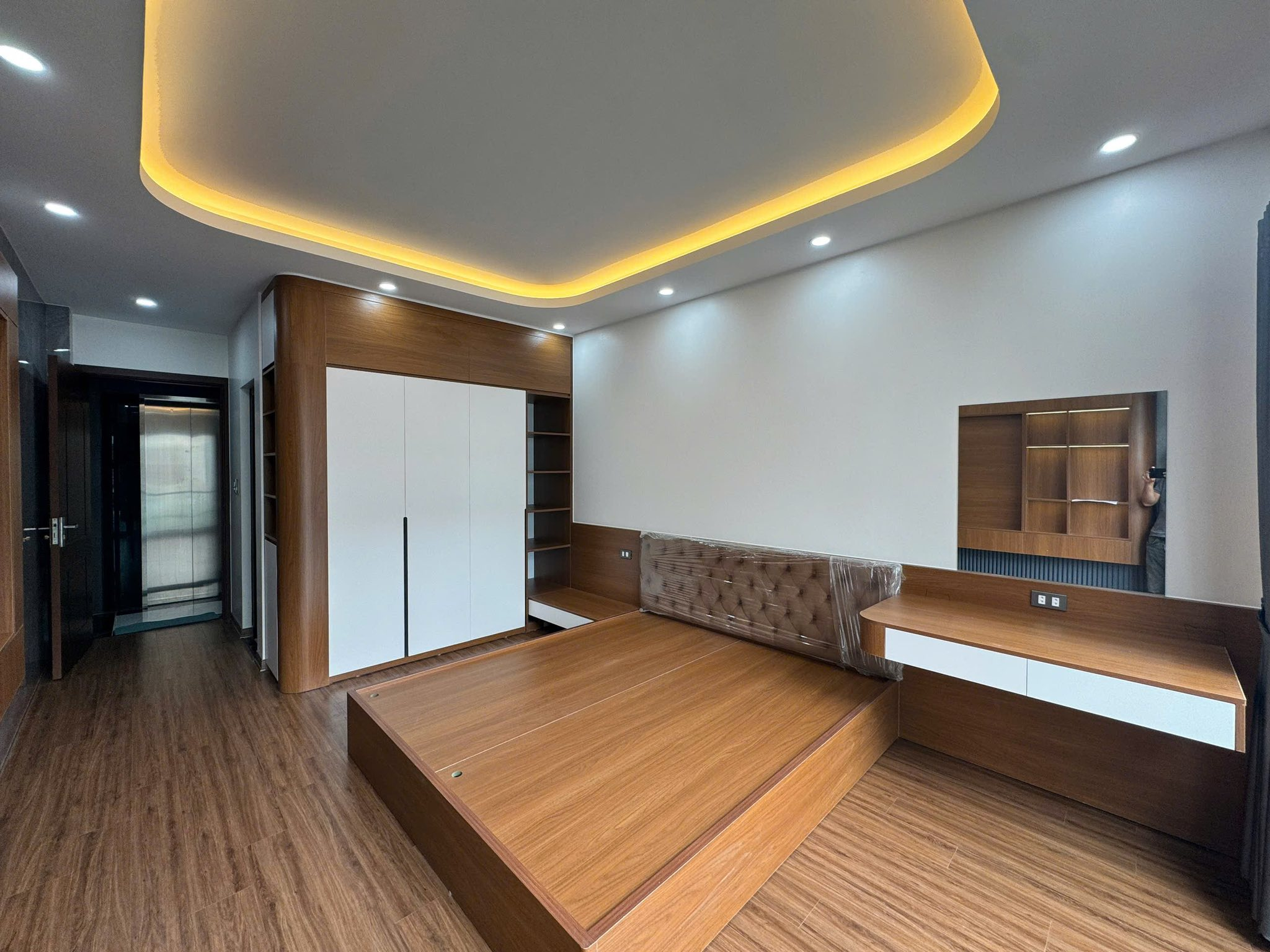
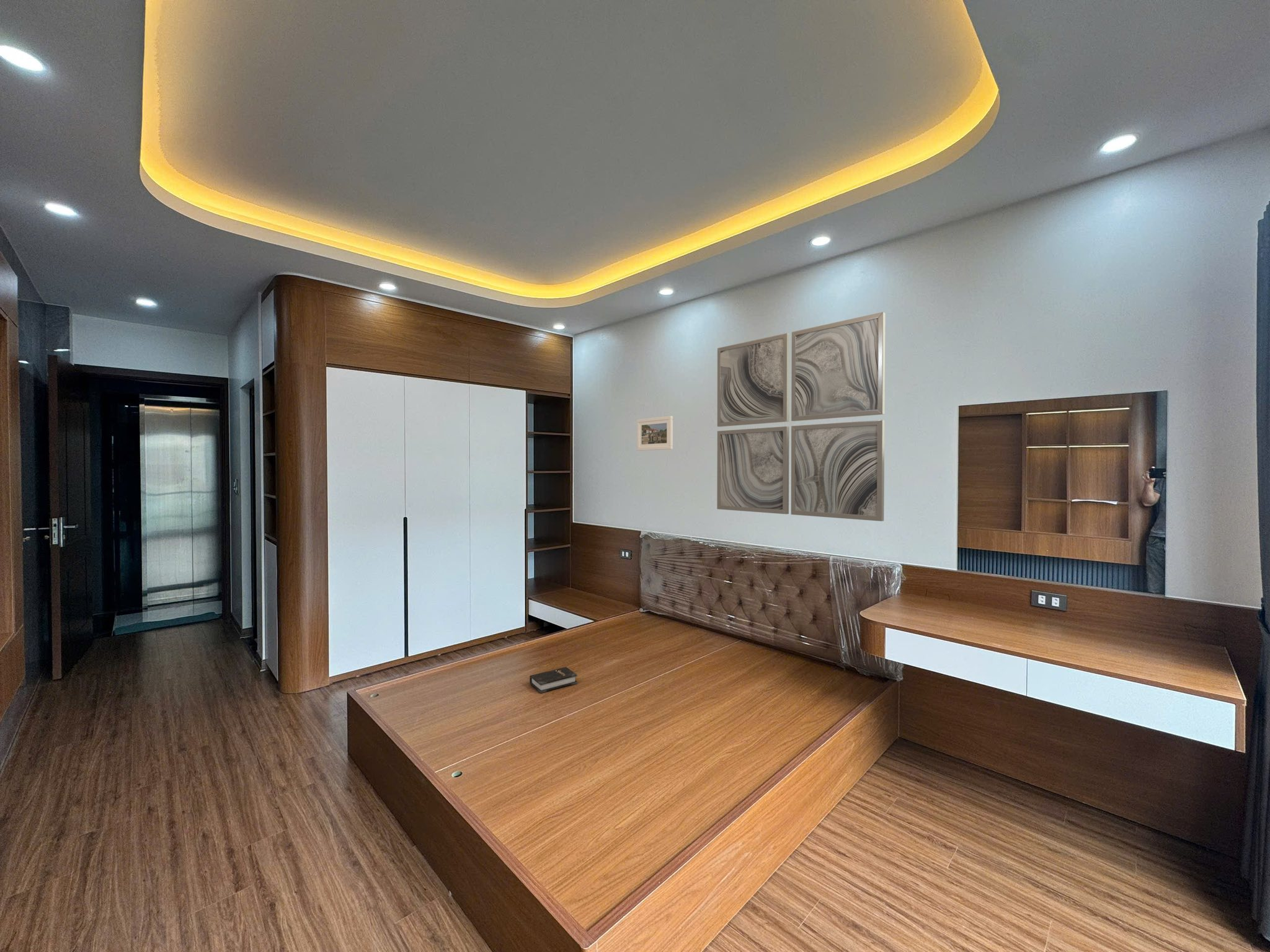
+ hardback book (553, 679)
+ wall art (791, 426)
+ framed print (654, 434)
